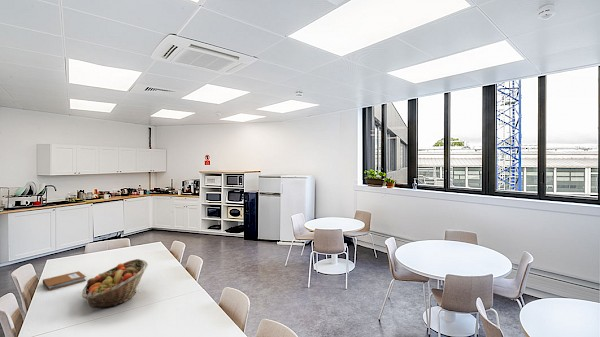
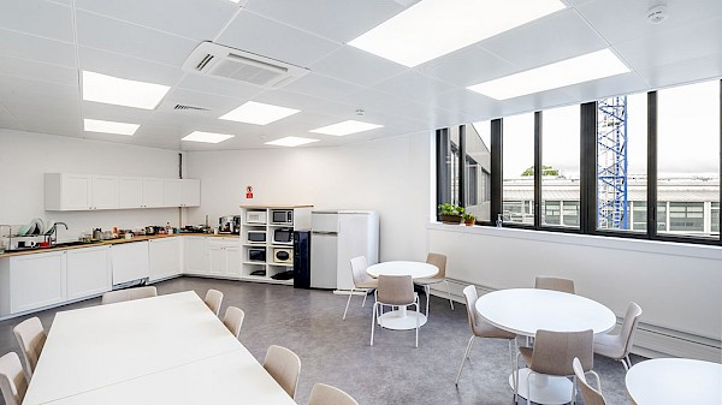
- notebook (65, 279)
- fruit basket (116, 281)
